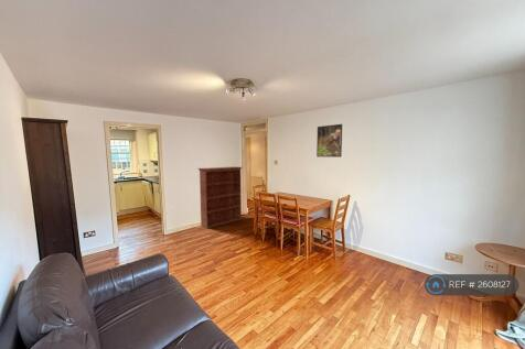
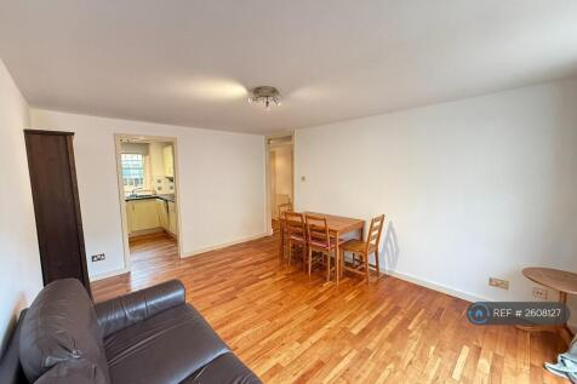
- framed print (329, 141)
- bookcase (221, 195)
